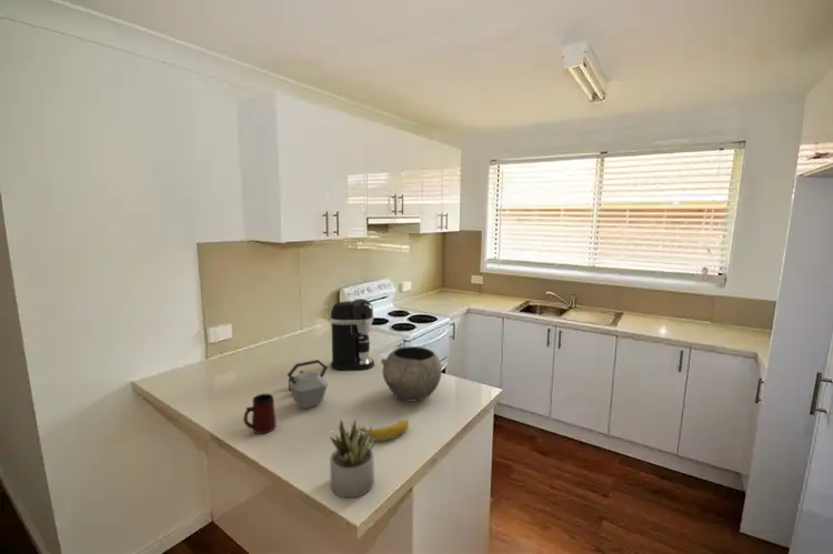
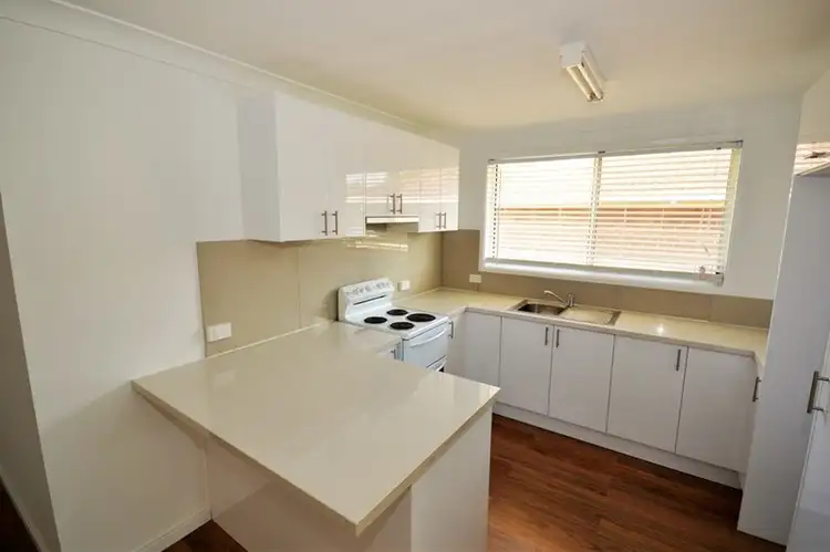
- bowl (411, 374)
- kettle (301, 377)
- succulent plant (352, 451)
- coffee maker (352, 332)
- banana (388, 427)
- mug (259, 414)
